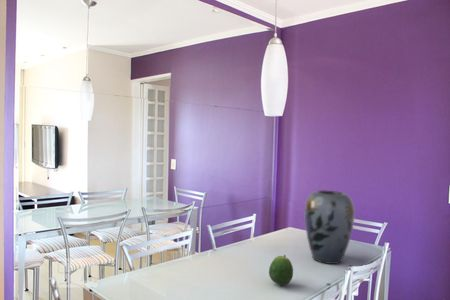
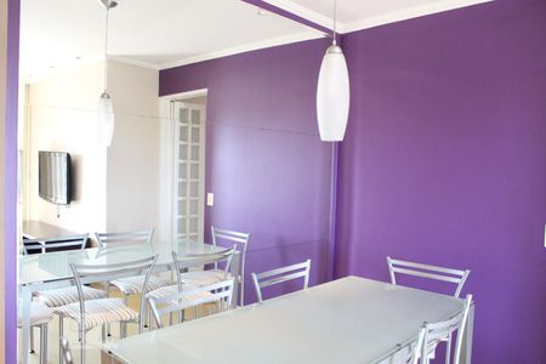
- vase (328, 225)
- fruit (280, 270)
